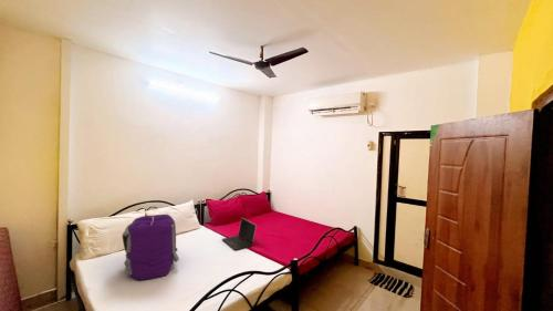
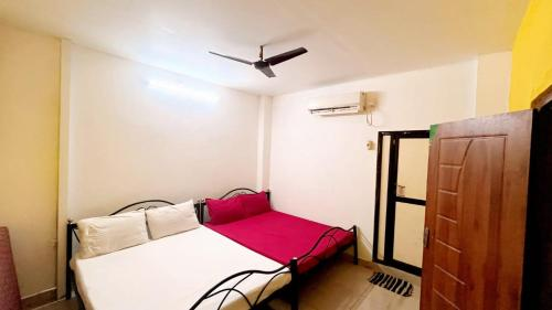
- backpack (153, 241)
- laptop computer (239, 232)
